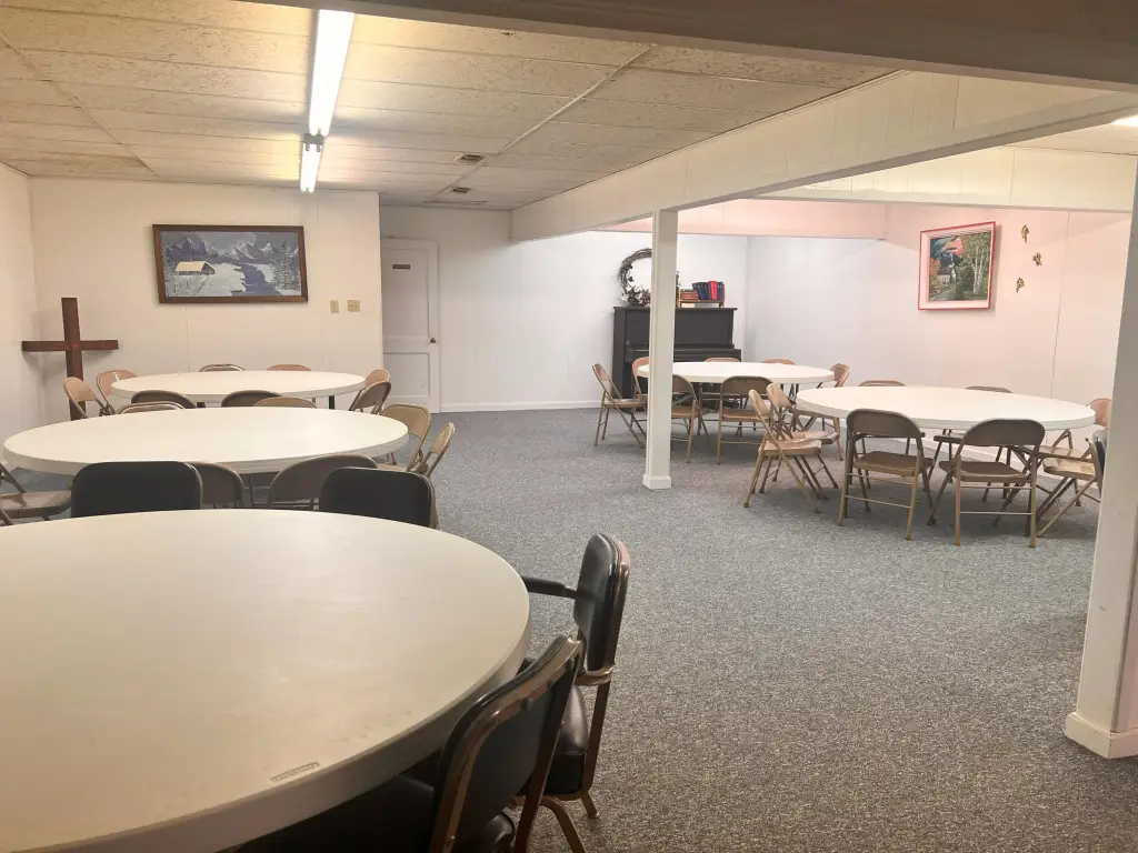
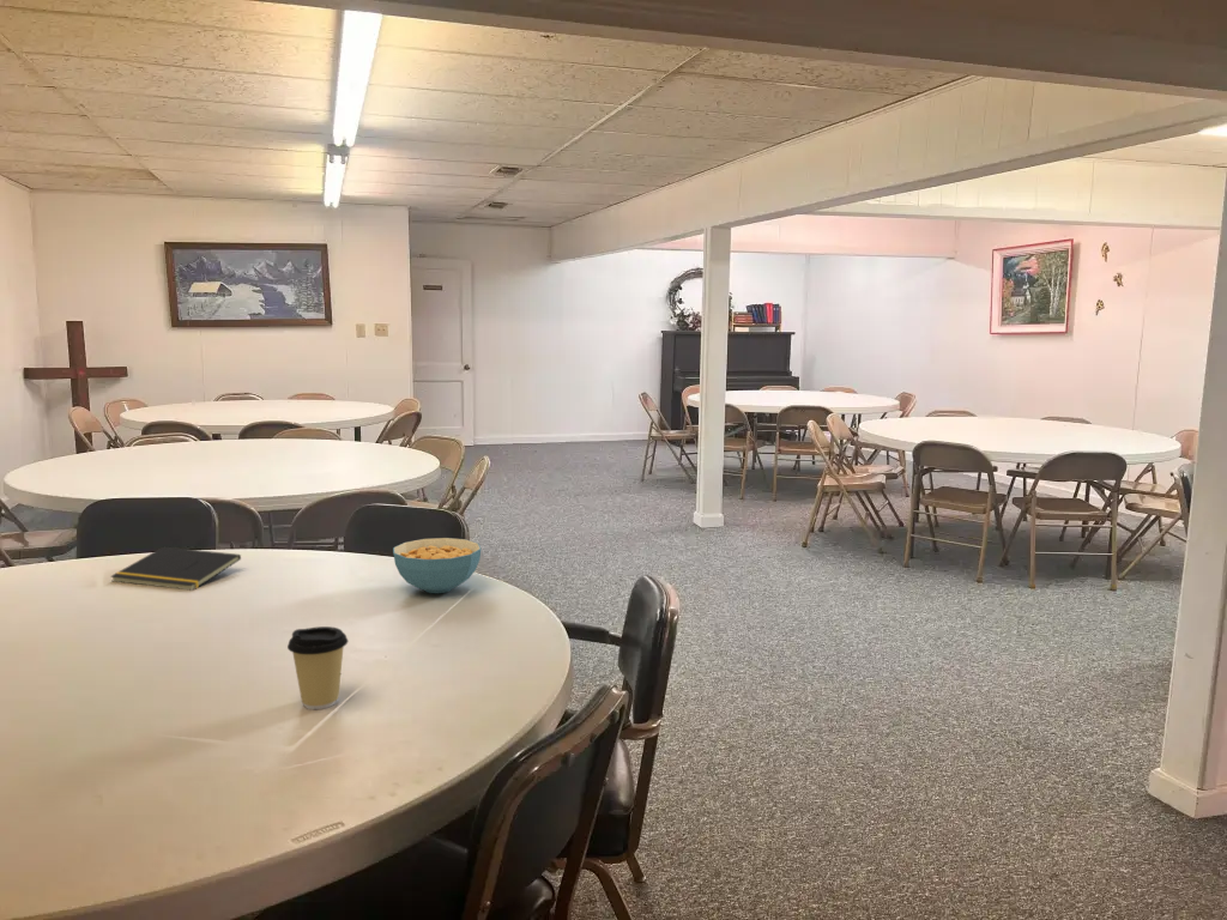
+ coffee cup (319, 667)
+ notepad (176, 567)
+ cereal bowl (437, 568)
